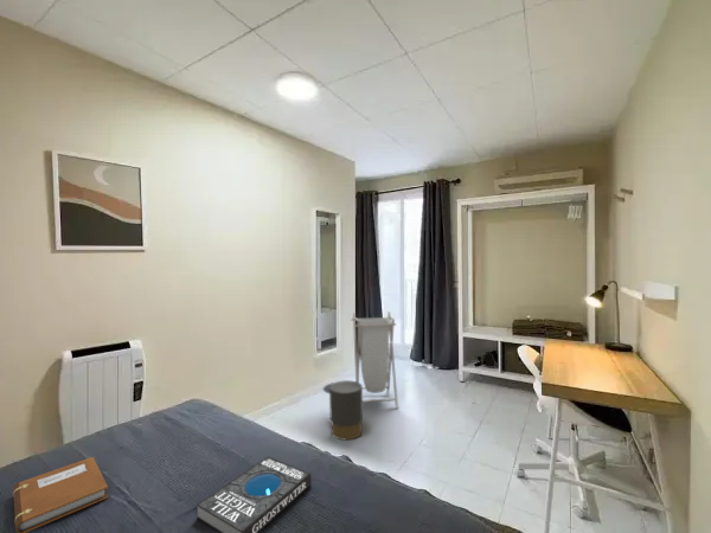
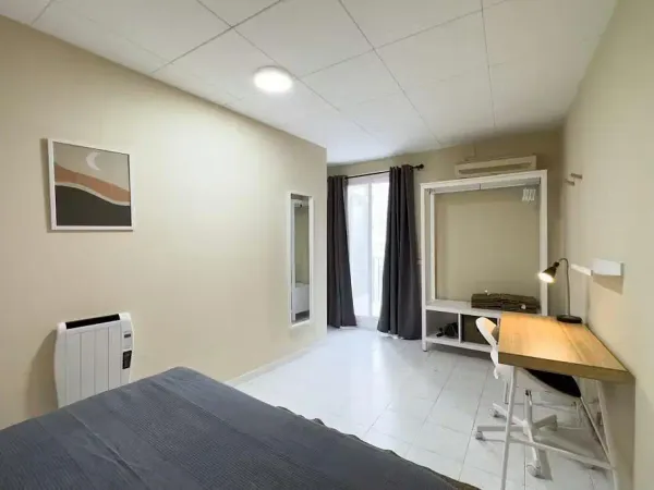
- notebook (59, 489)
- trash can (342, 406)
- book (257, 493)
- laundry hamper (373, 358)
